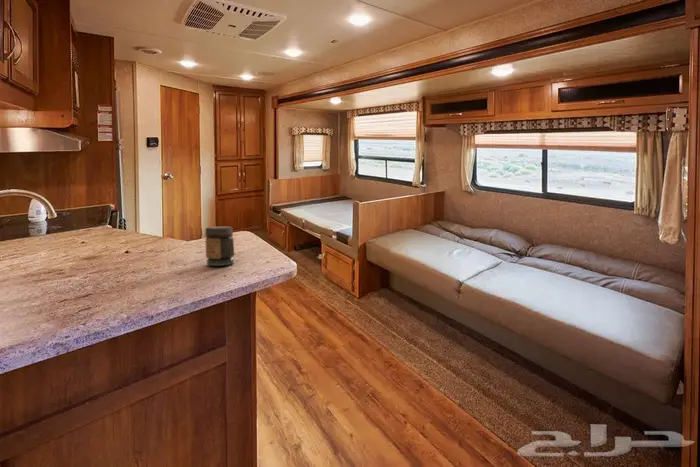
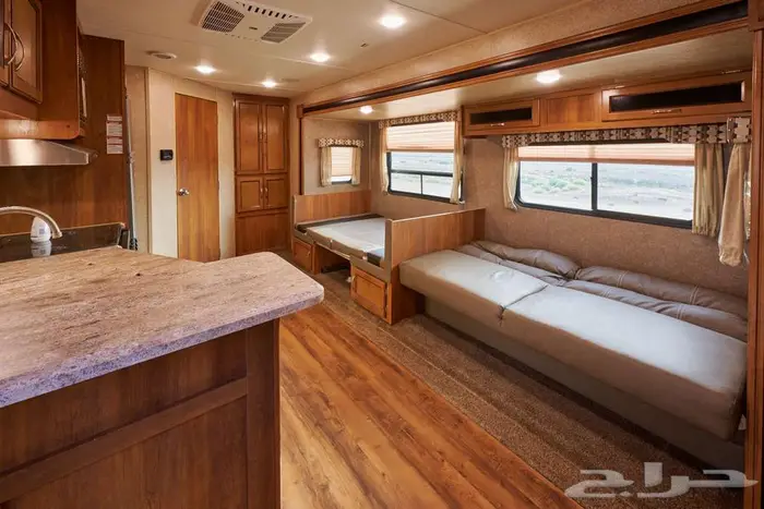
- jar (219, 245)
